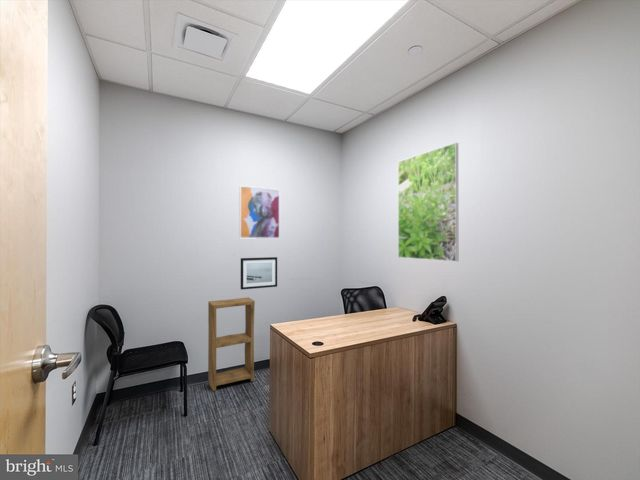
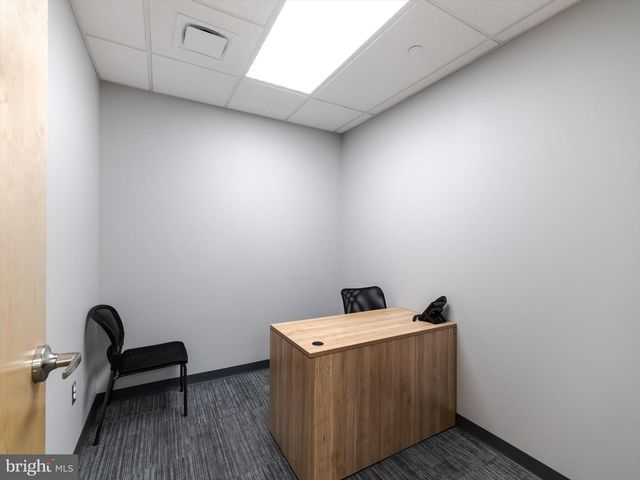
- wall art (259, 272)
- shelving unit (231, 341)
- wall art (260, 213)
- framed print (425, 206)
